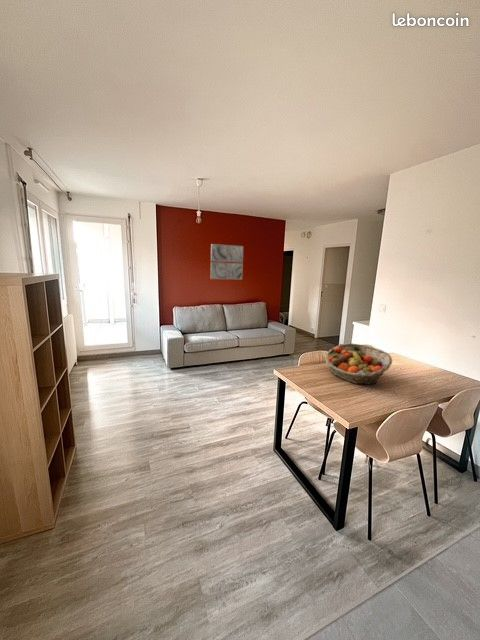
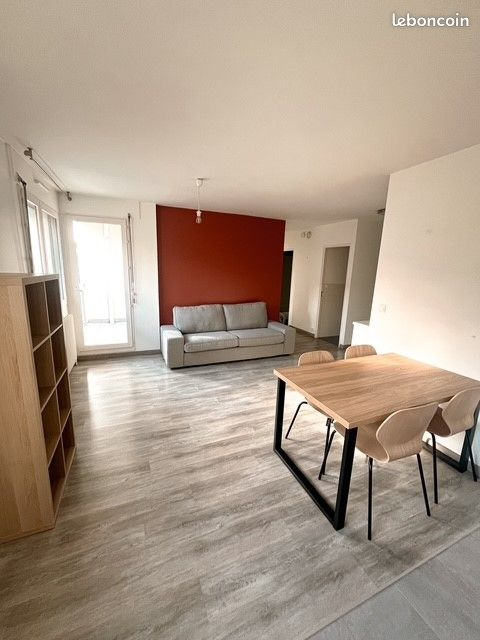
- fruit basket (356, 362)
- wall art (227, 261)
